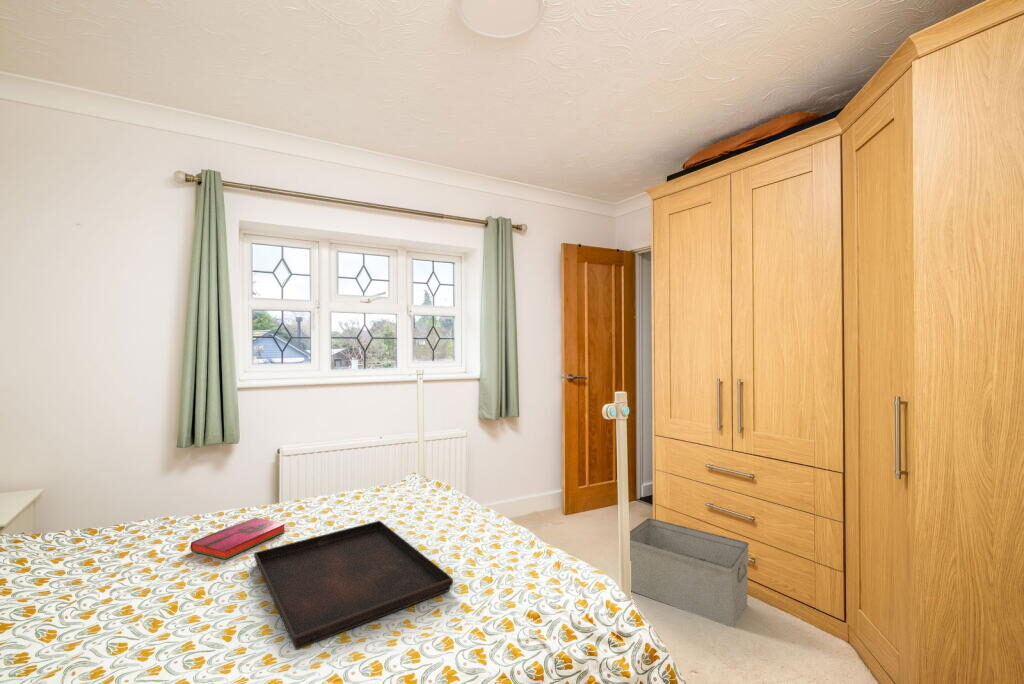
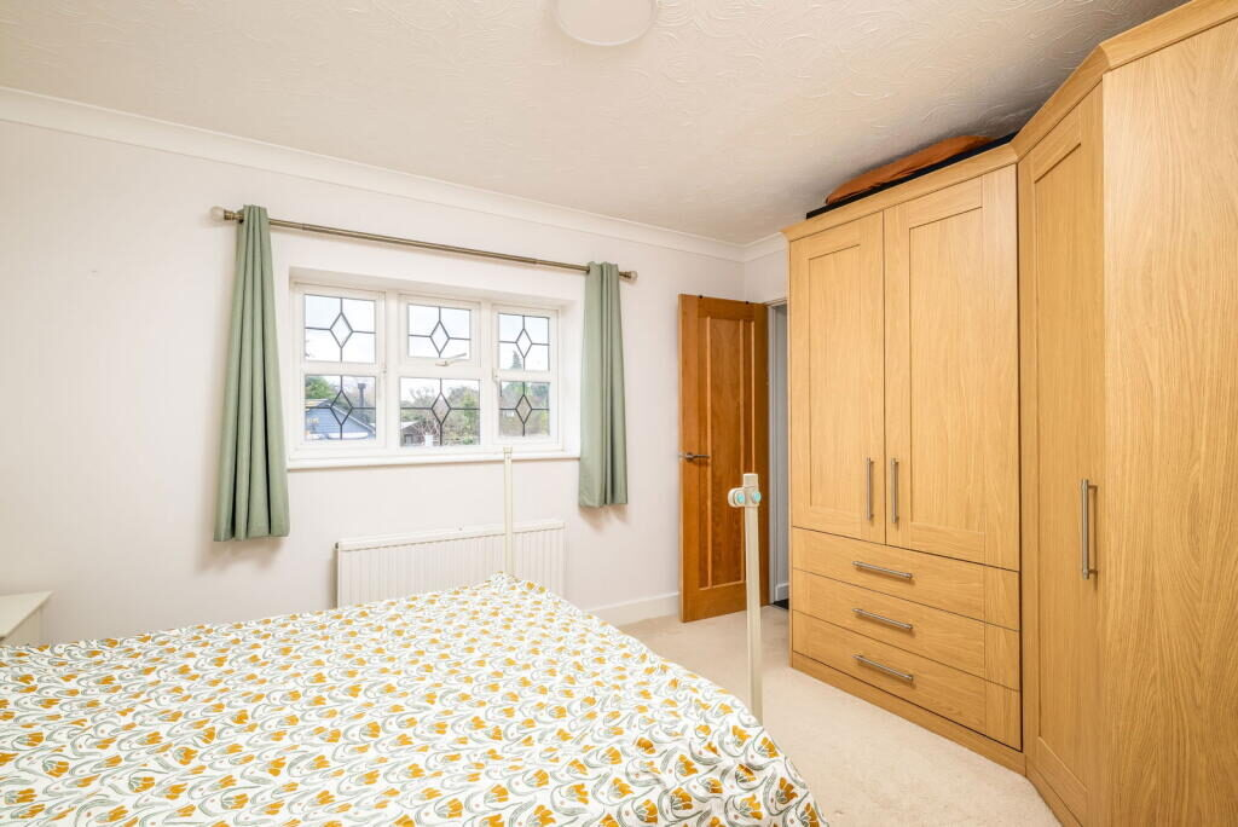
- storage bin (685, 568)
- hardback book (240, 536)
- serving tray (347, 570)
